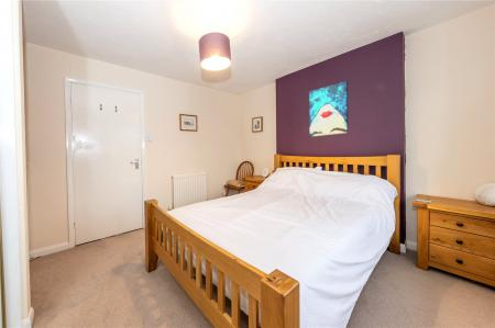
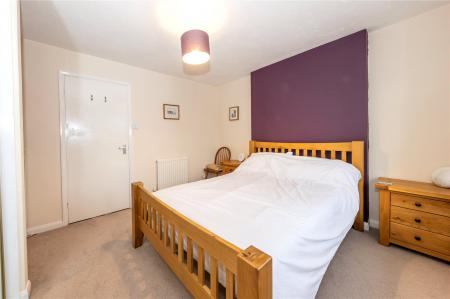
- wall art (327, 111)
